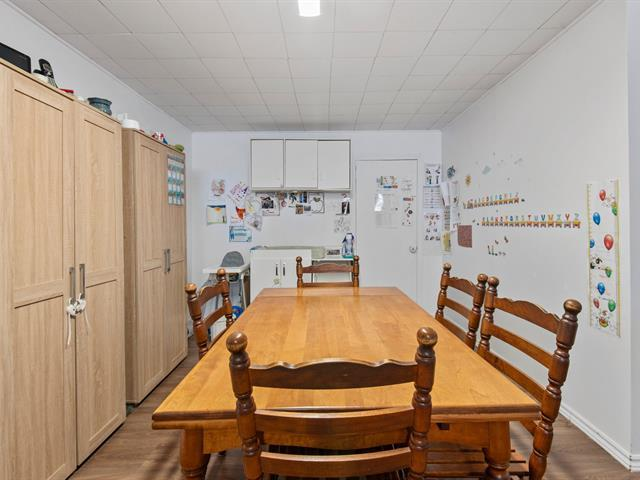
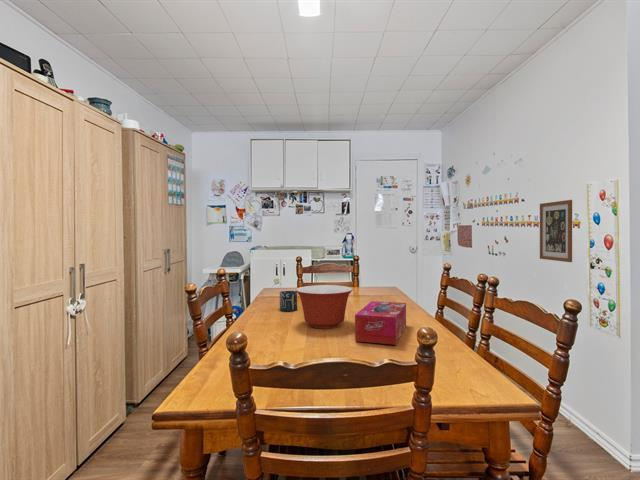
+ wall art (554, 231)
+ mixing bowl (324, 307)
+ cup (289, 300)
+ tissue box (382, 320)
